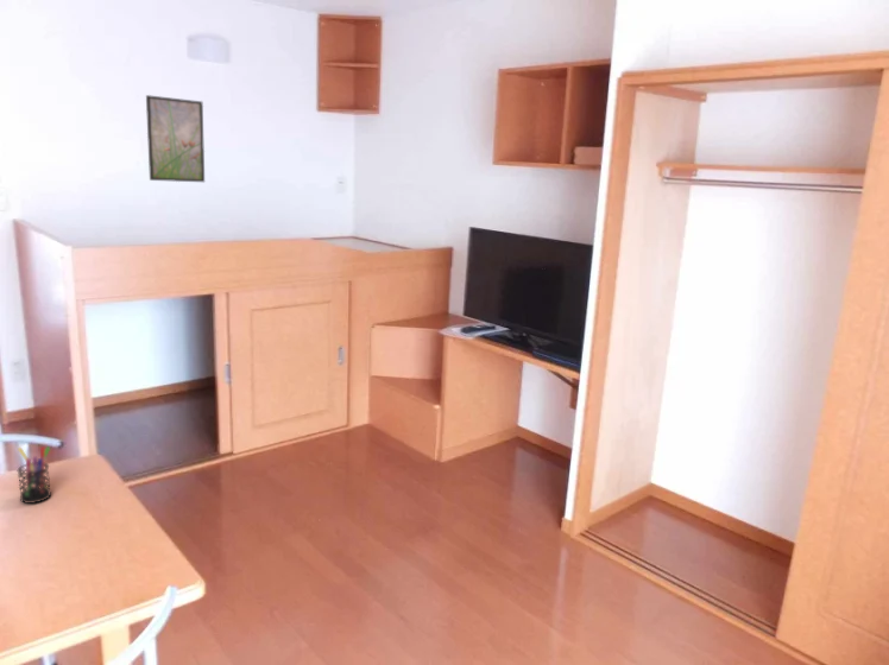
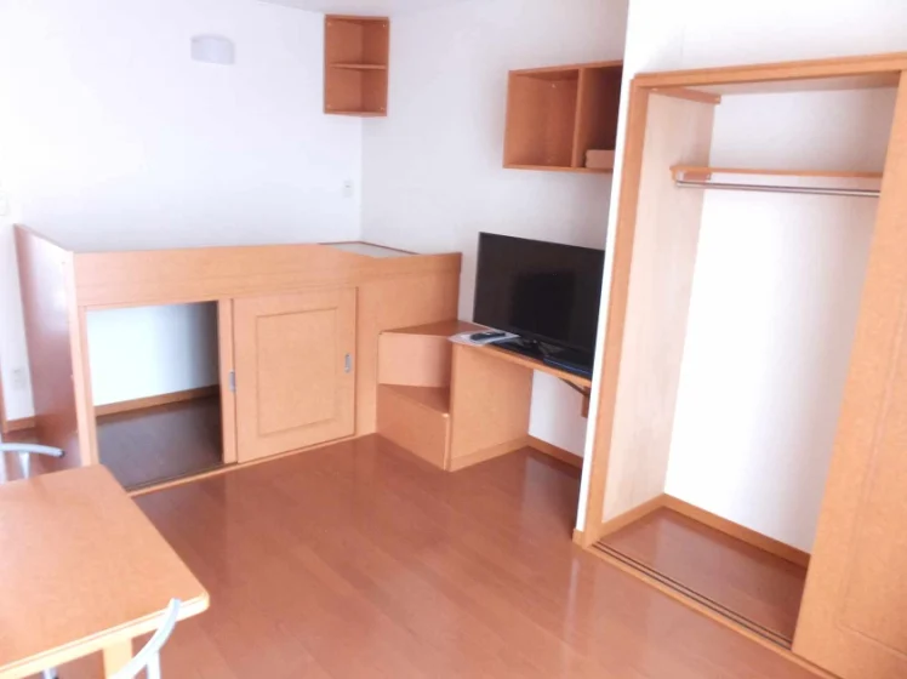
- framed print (176, 140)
- pen holder (37, 470)
